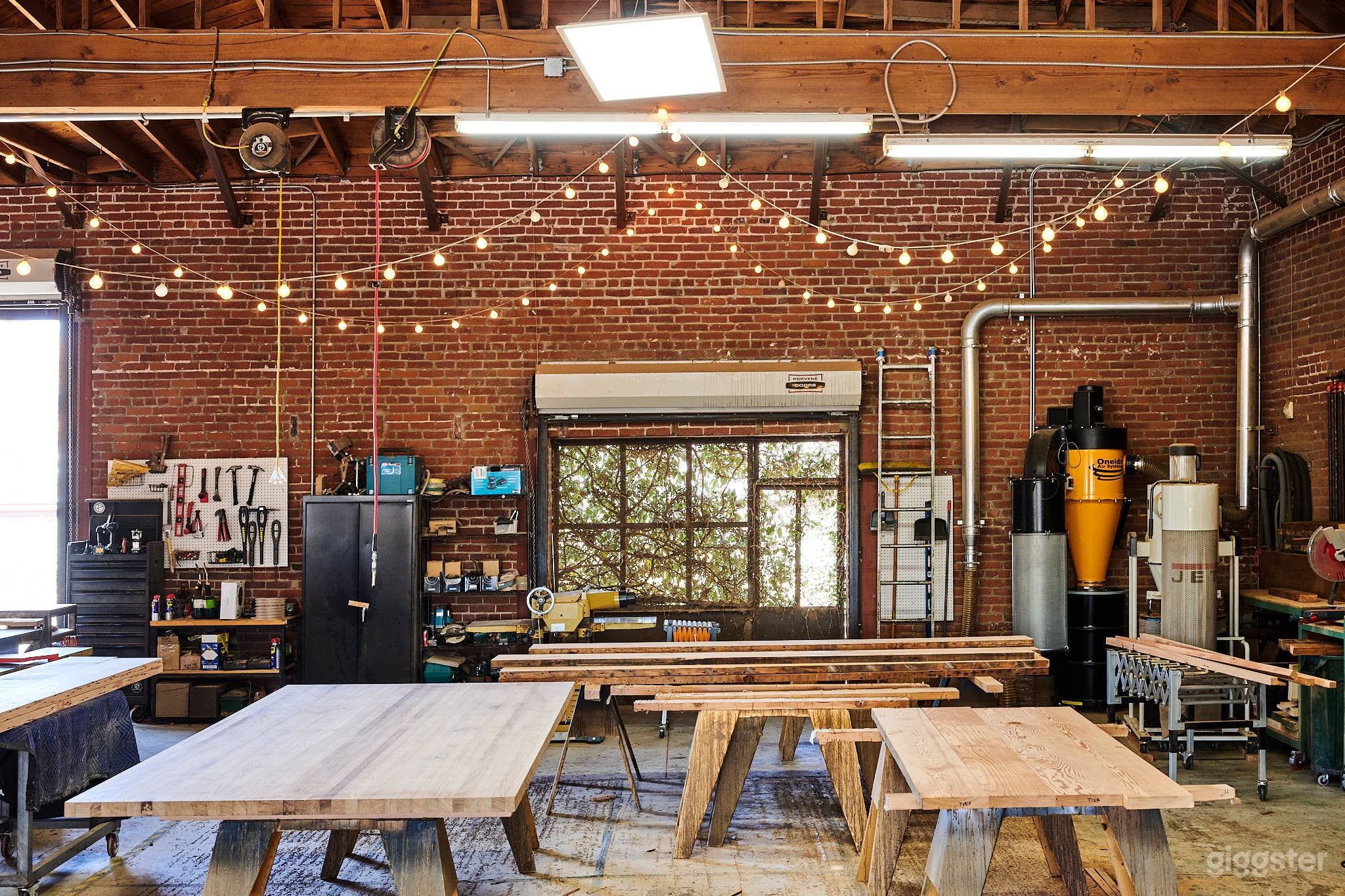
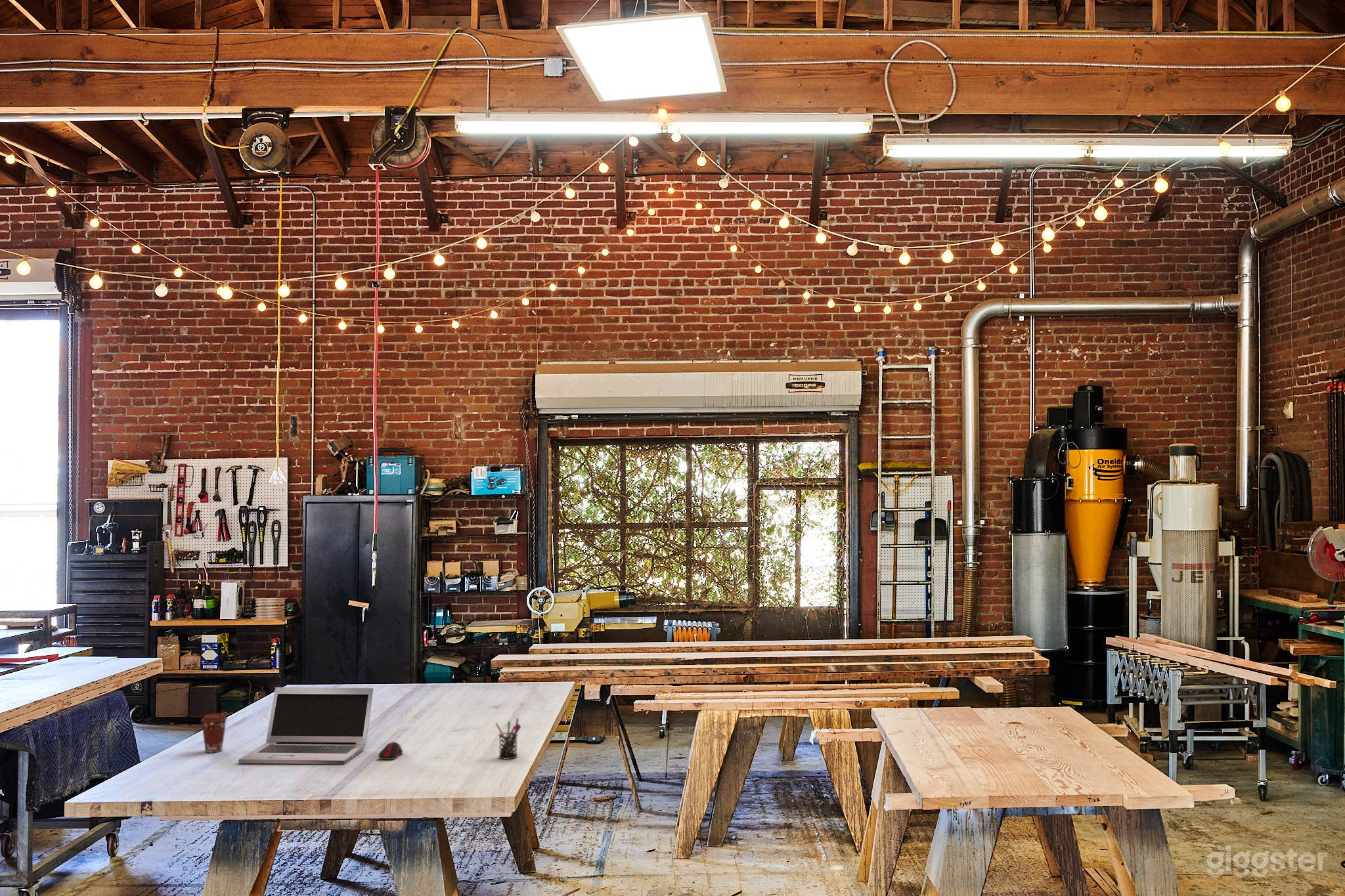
+ computer mouse (391, 750)
+ laptop (308, 725)
+ coffee cup (213, 733)
+ pen holder (509, 737)
